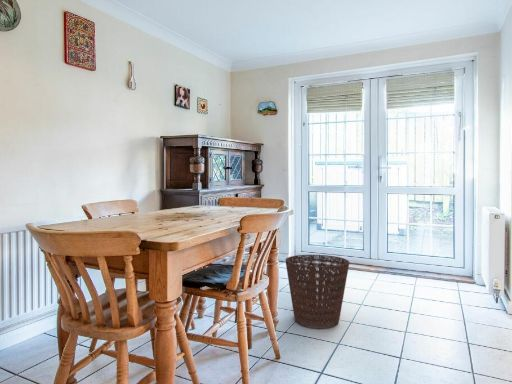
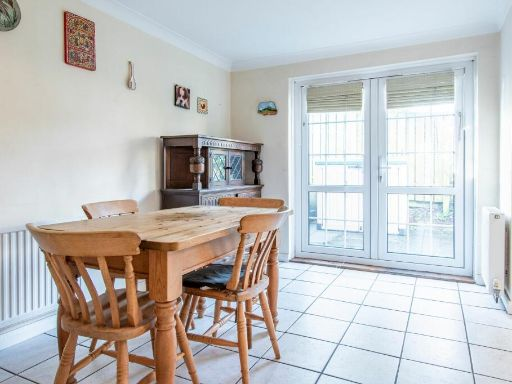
- basket (316, 290)
